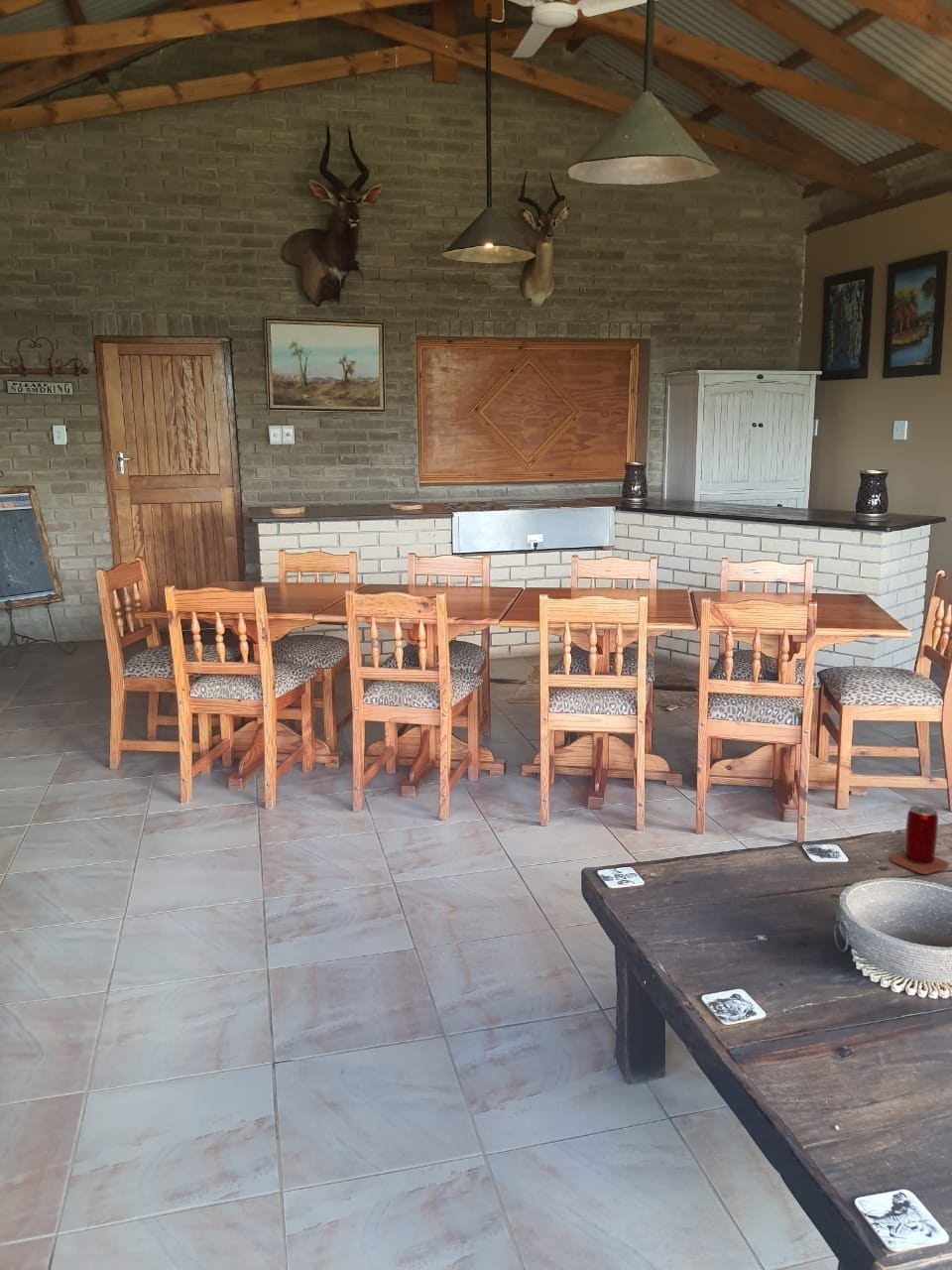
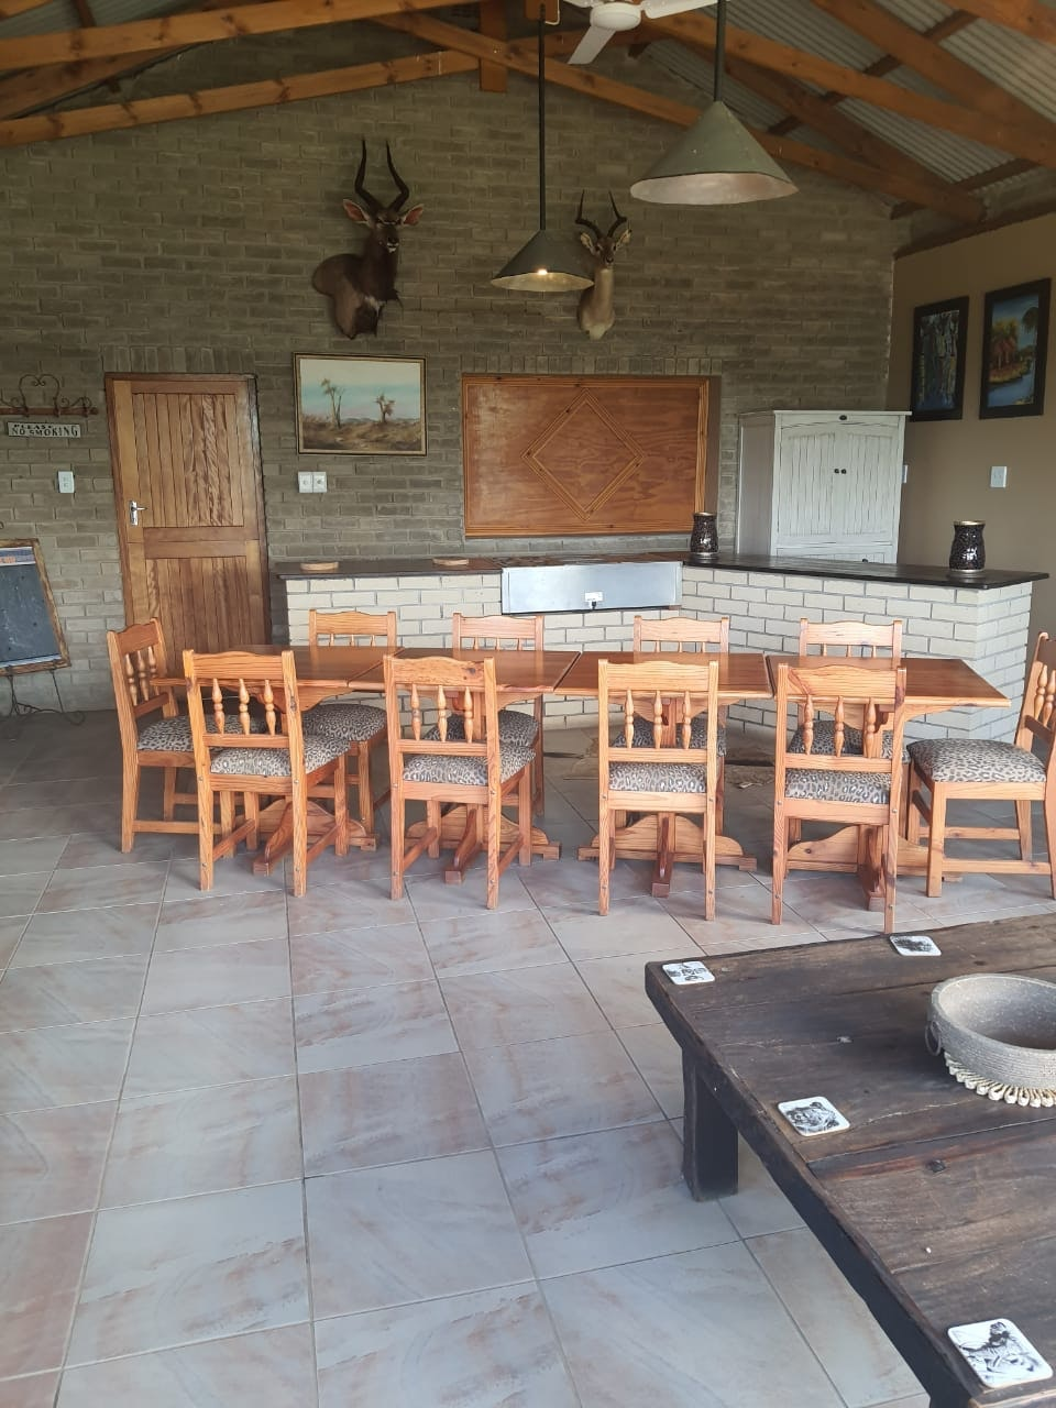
- beer can (920, 836)
